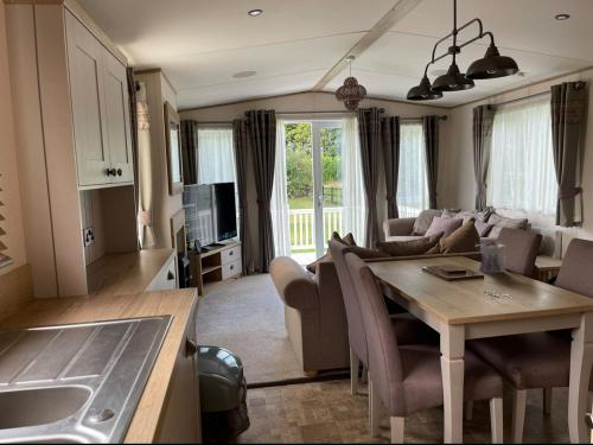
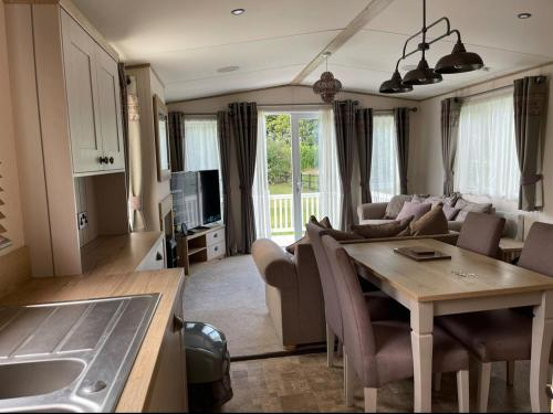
- teapot (492, 255)
